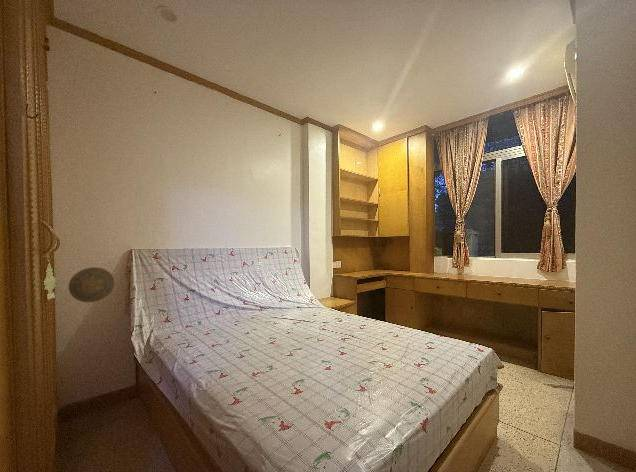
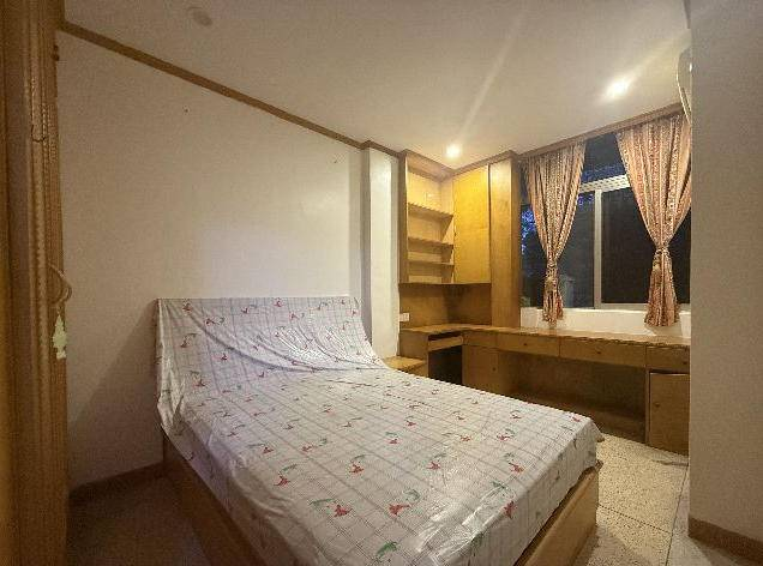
- decorative plate (92, 284)
